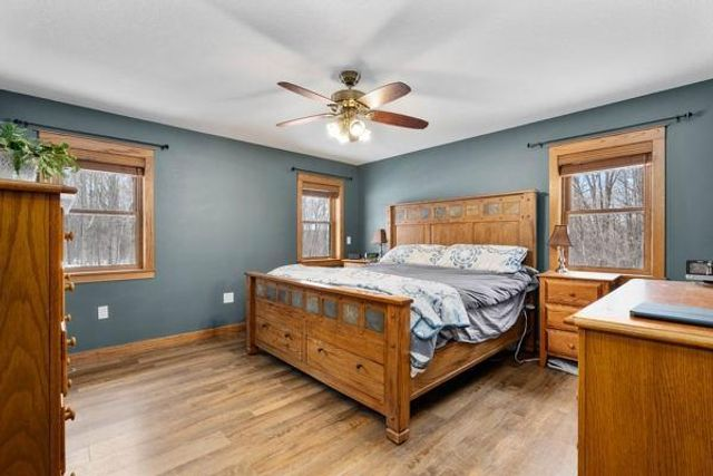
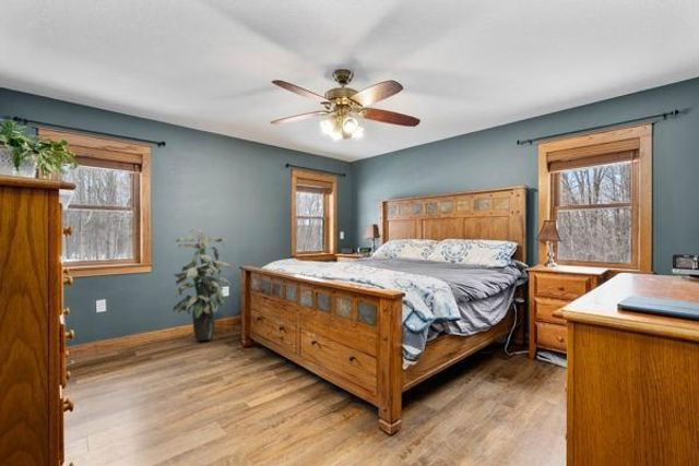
+ indoor plant (200, 284)
